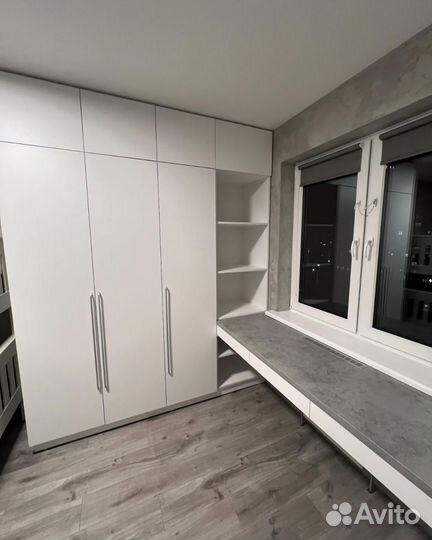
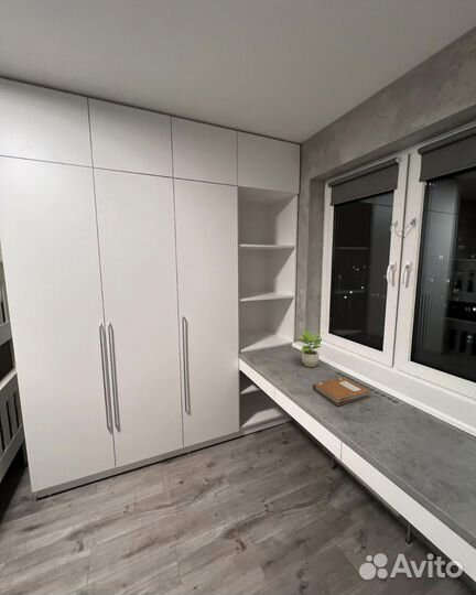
+ potted plant (307, 347)
+ notebook (340, 389)
